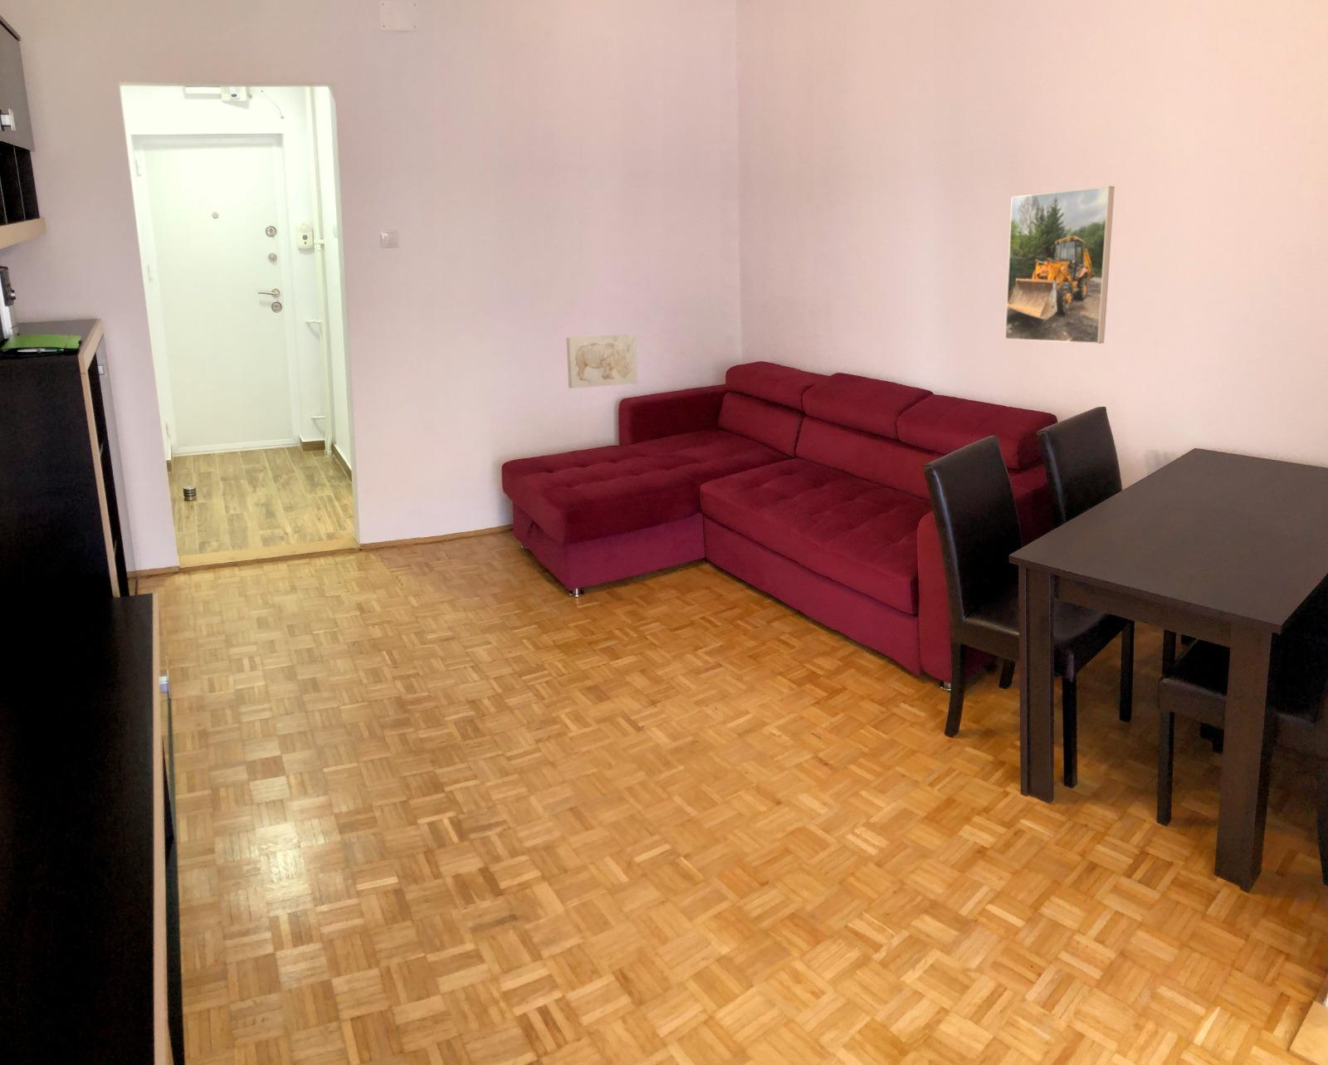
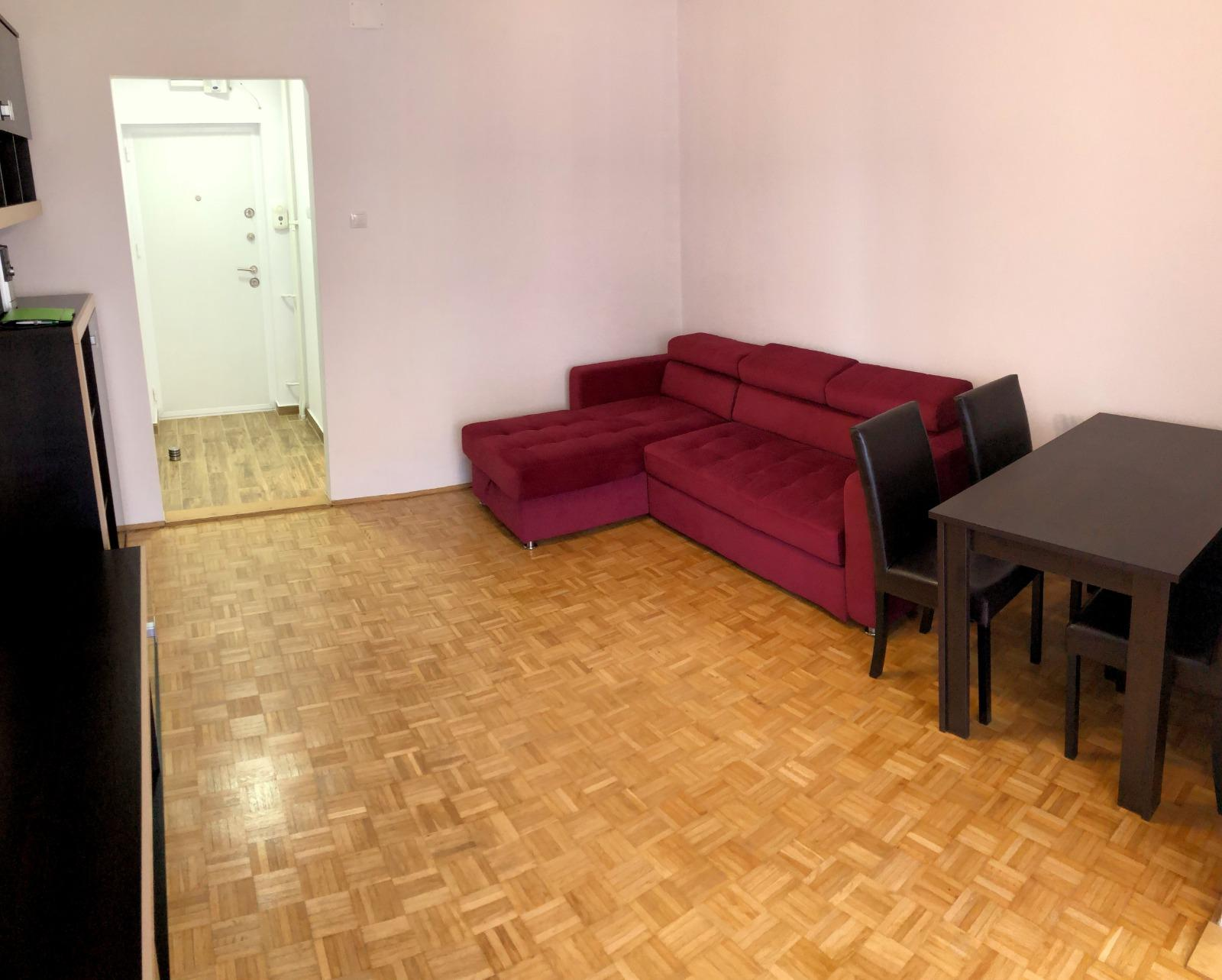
- wall art (602, 361)
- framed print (1055, 267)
